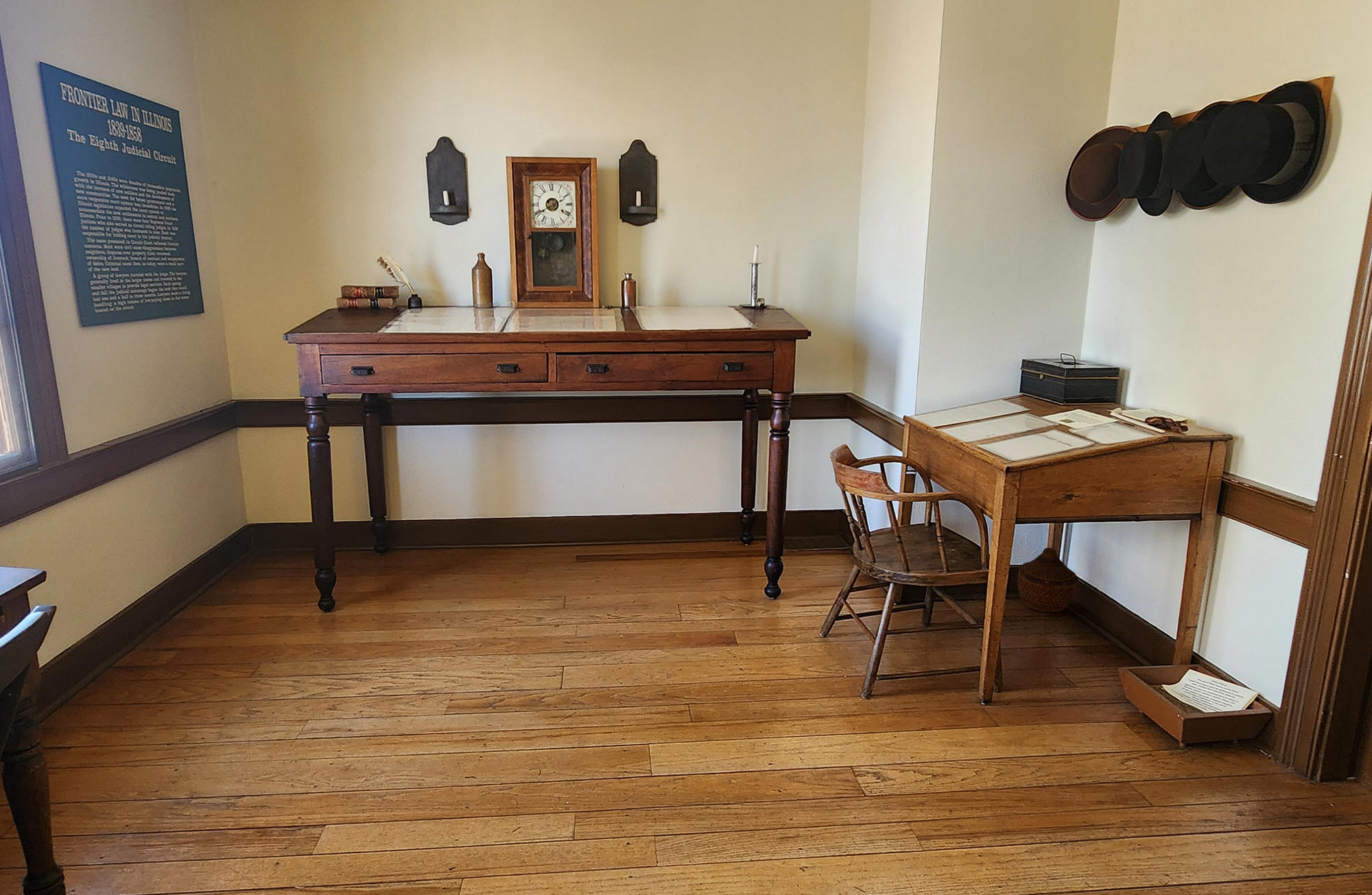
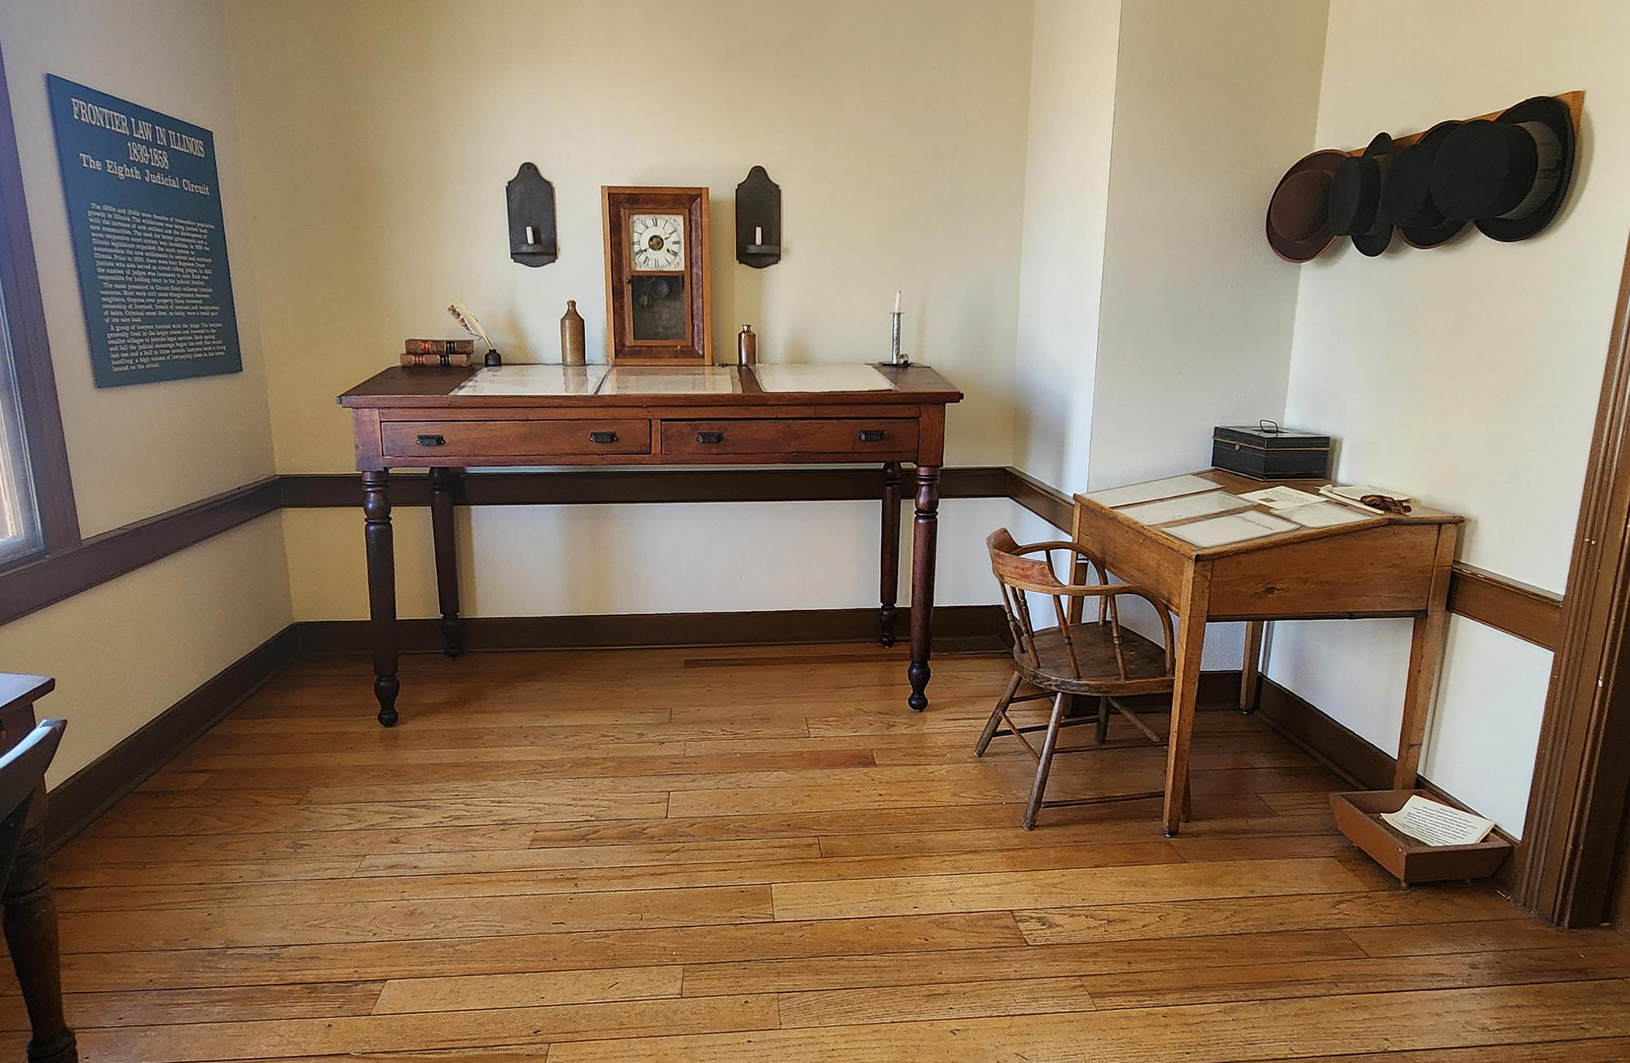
- woven basket (1048, 577)
